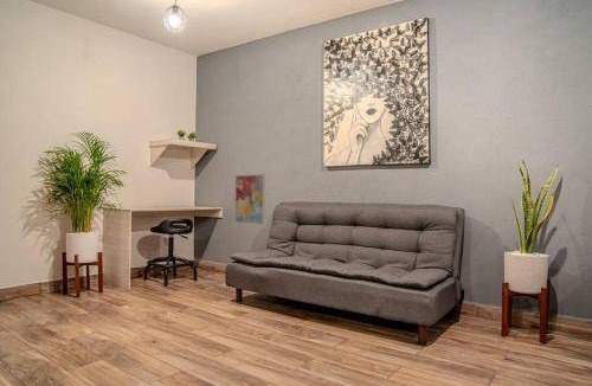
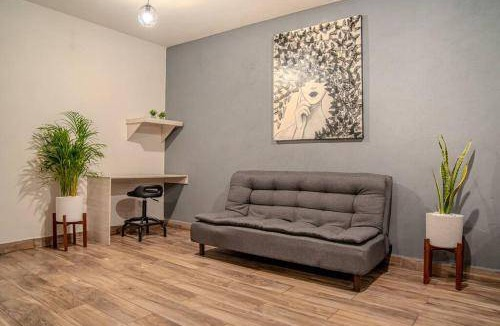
- wall art (249, 199)
